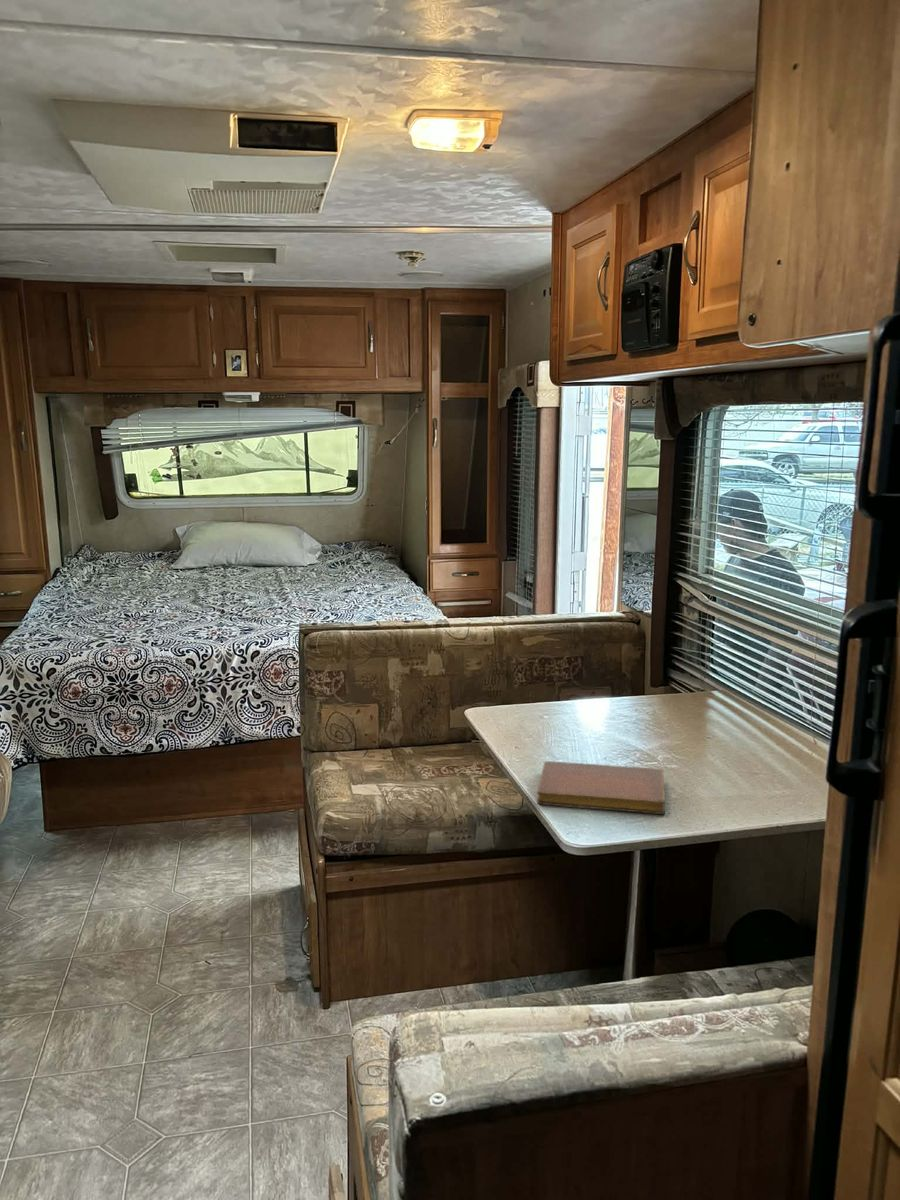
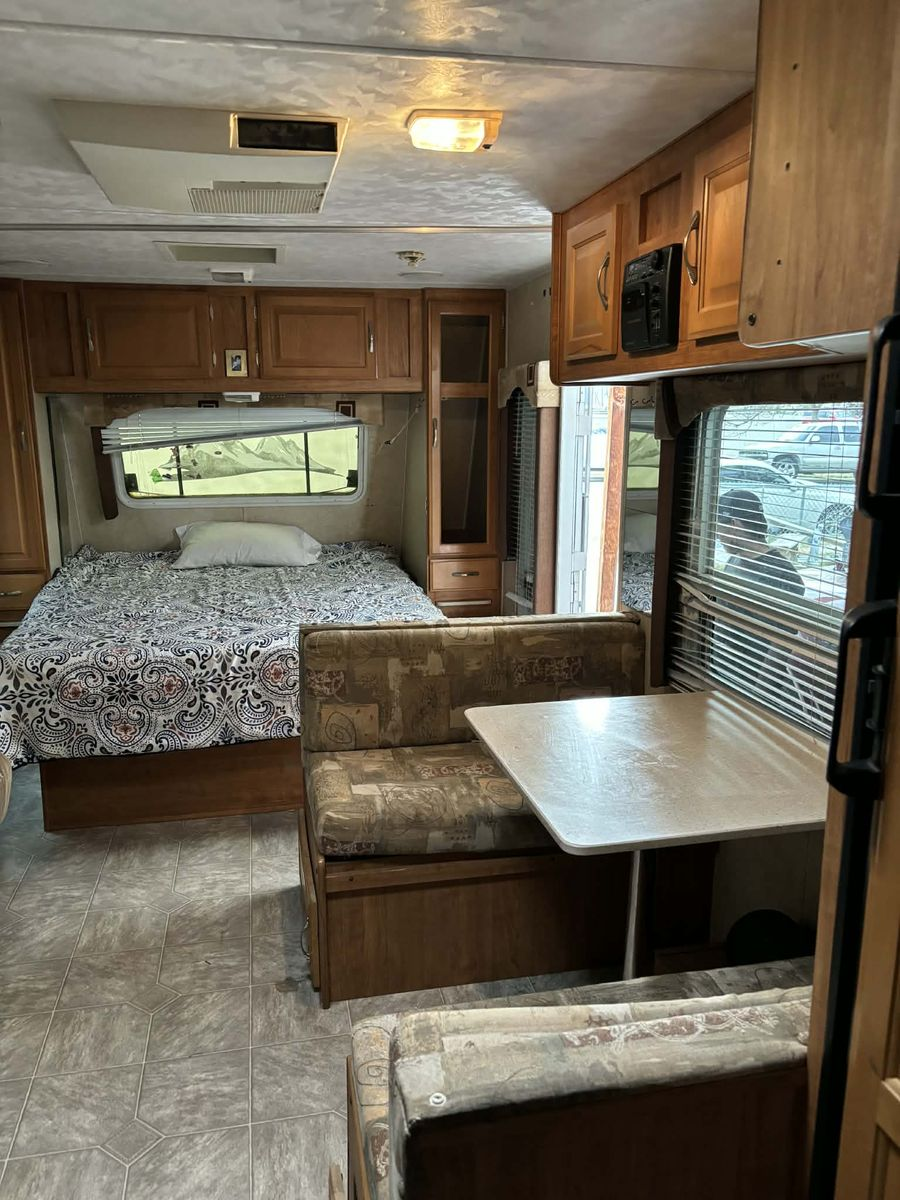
- notebook (601, 785)
